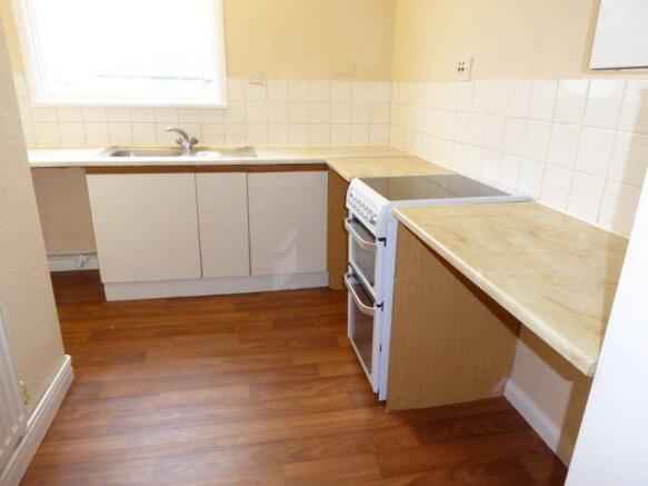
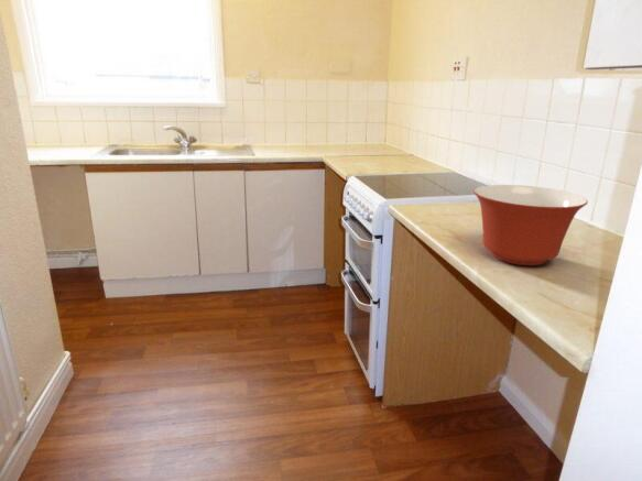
+ mixing bowl (523, 226)
